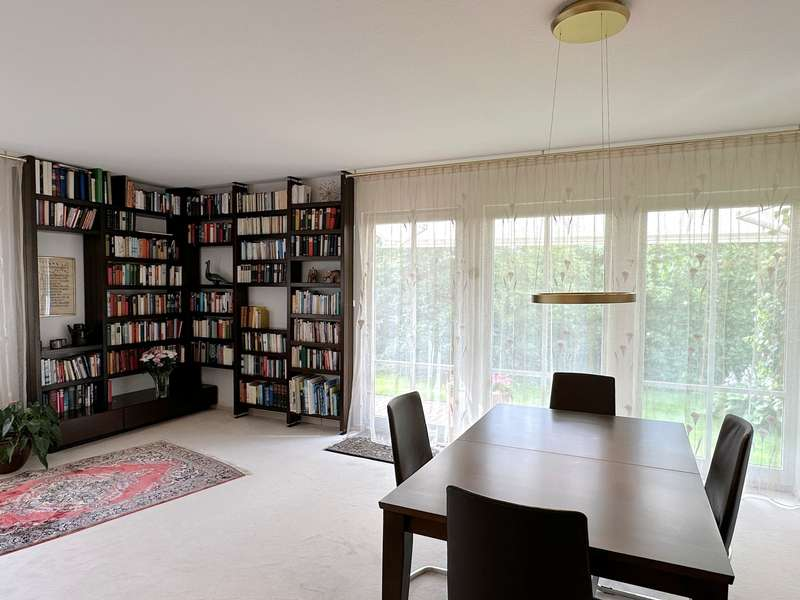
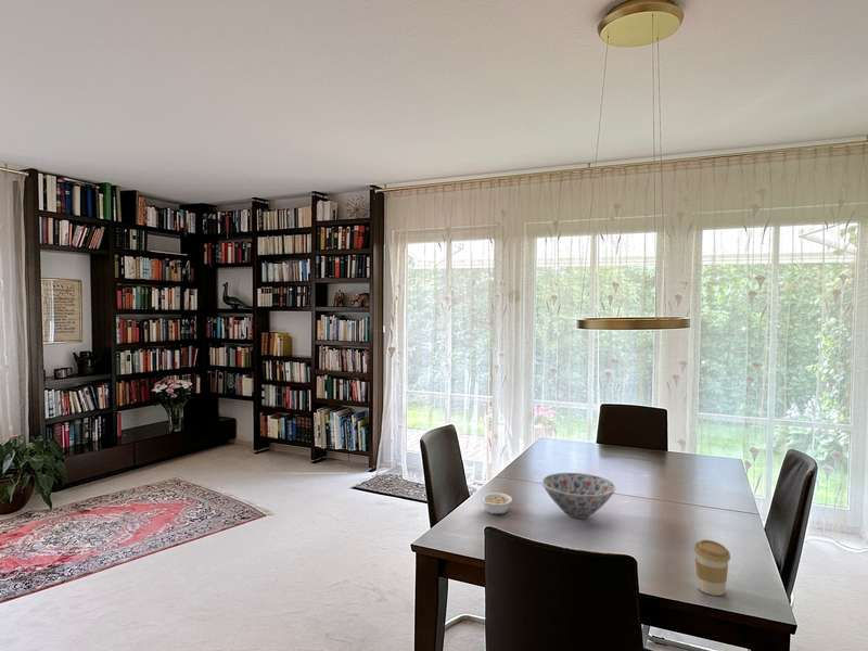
+ coffee cup (711, 566)
+ bowl (577, 499)
+ legume (496, 503)
